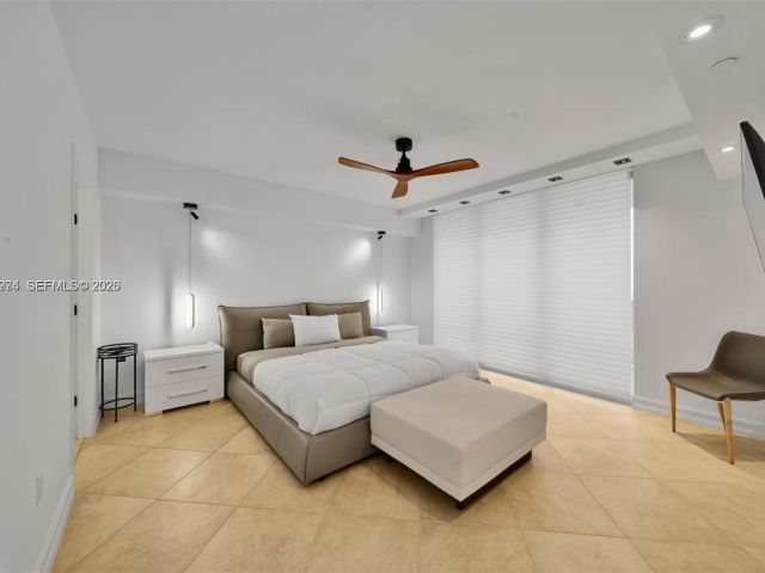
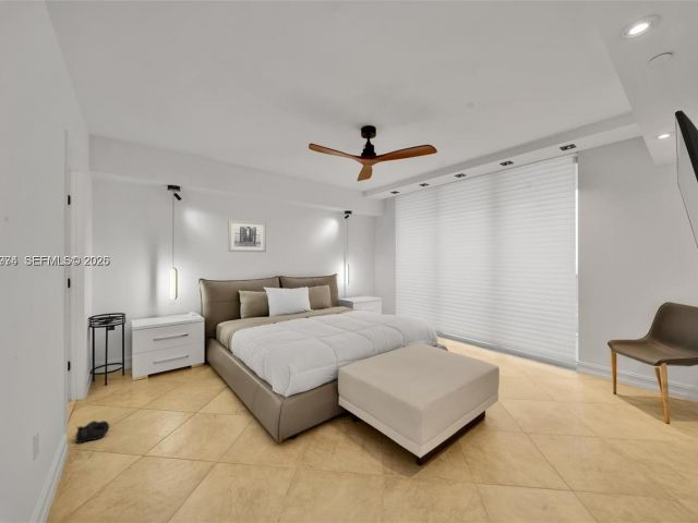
+ boots (93, 426)
+ wall art (248, 236)
